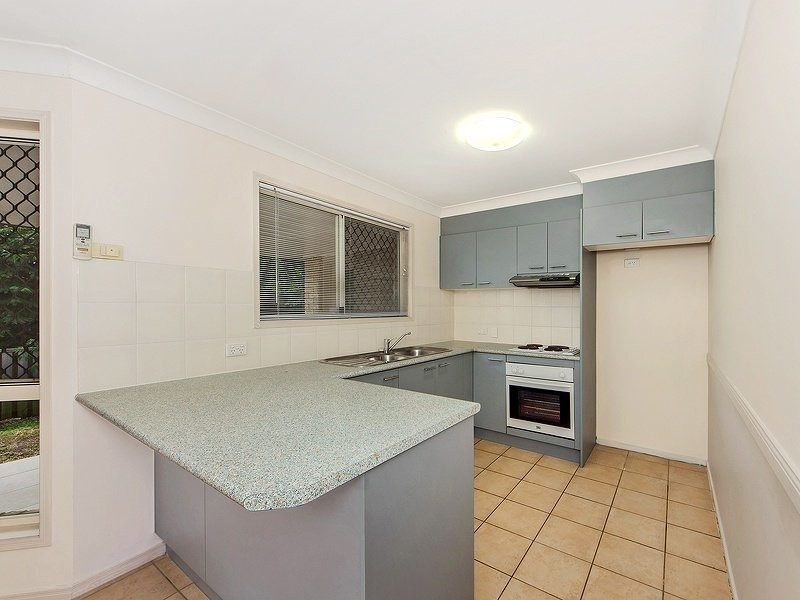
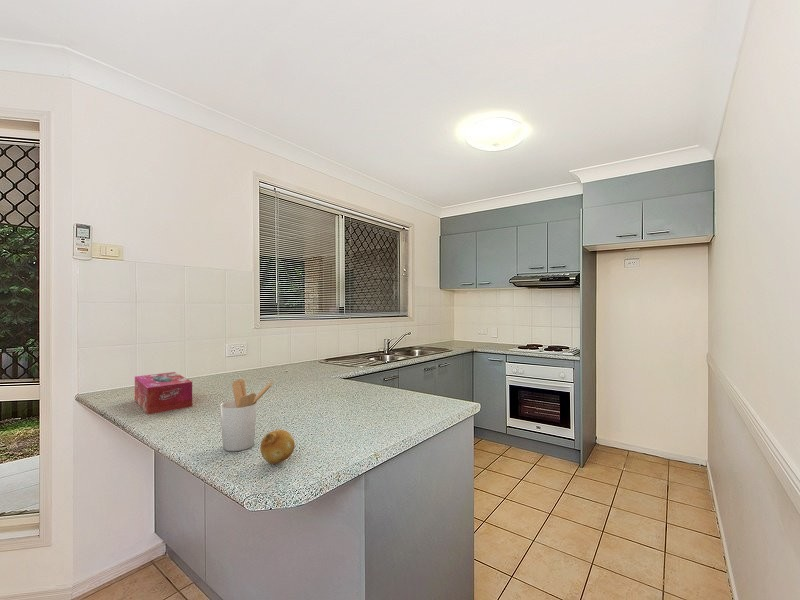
+ utensil holder (248, 413)
+ fruit (277, 446)
+ tissue box (162, 391)
